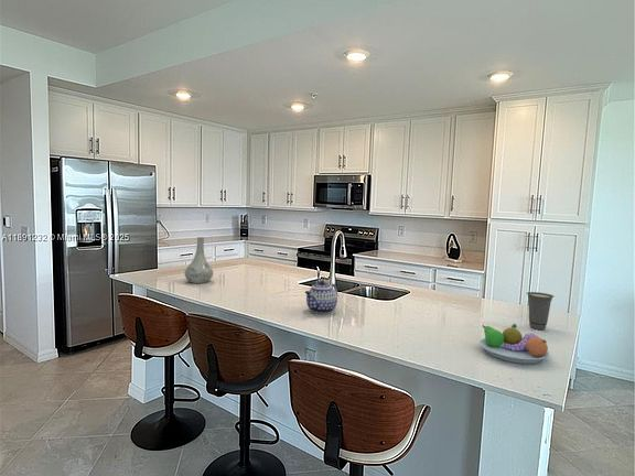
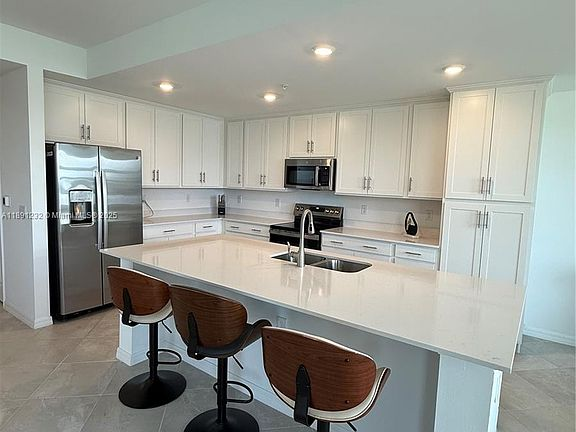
- fruit bowl (512, 340)
- cup (538, 311)
- teapot (322, 295)
- vase (198, 259)
